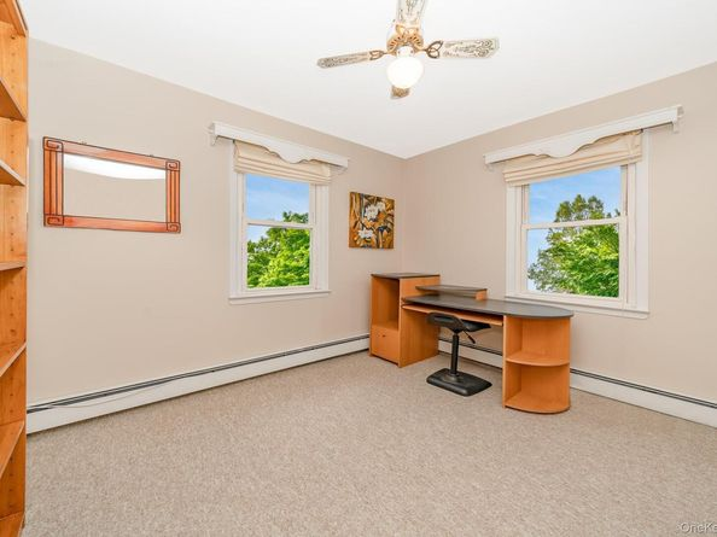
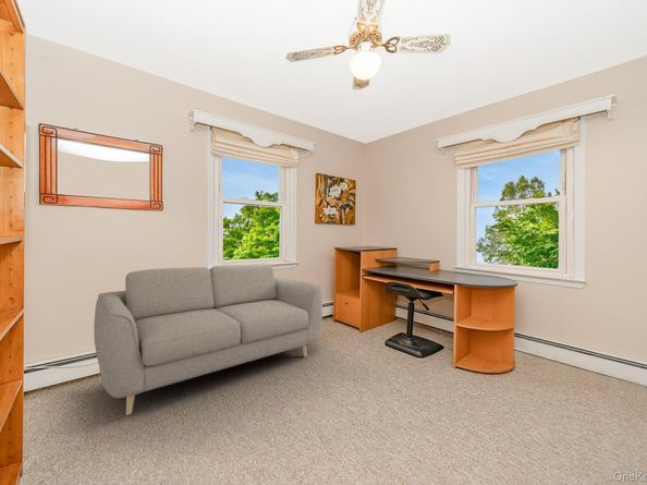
+ sofa (219, 317)
